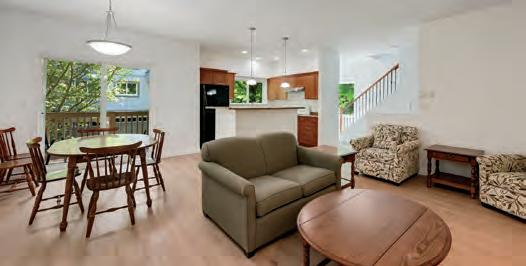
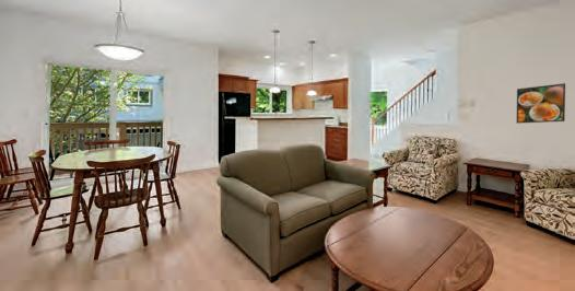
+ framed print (539, 104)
